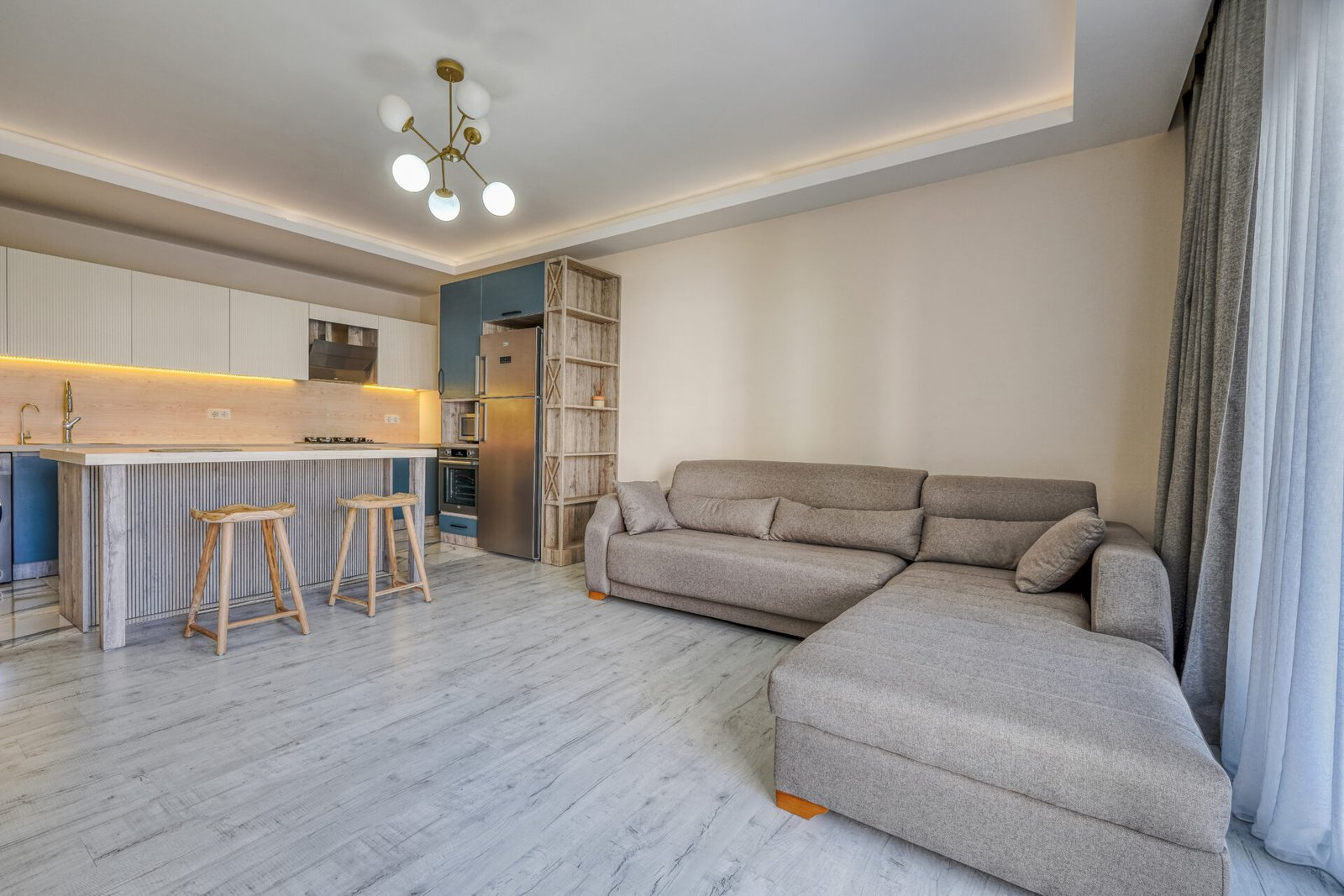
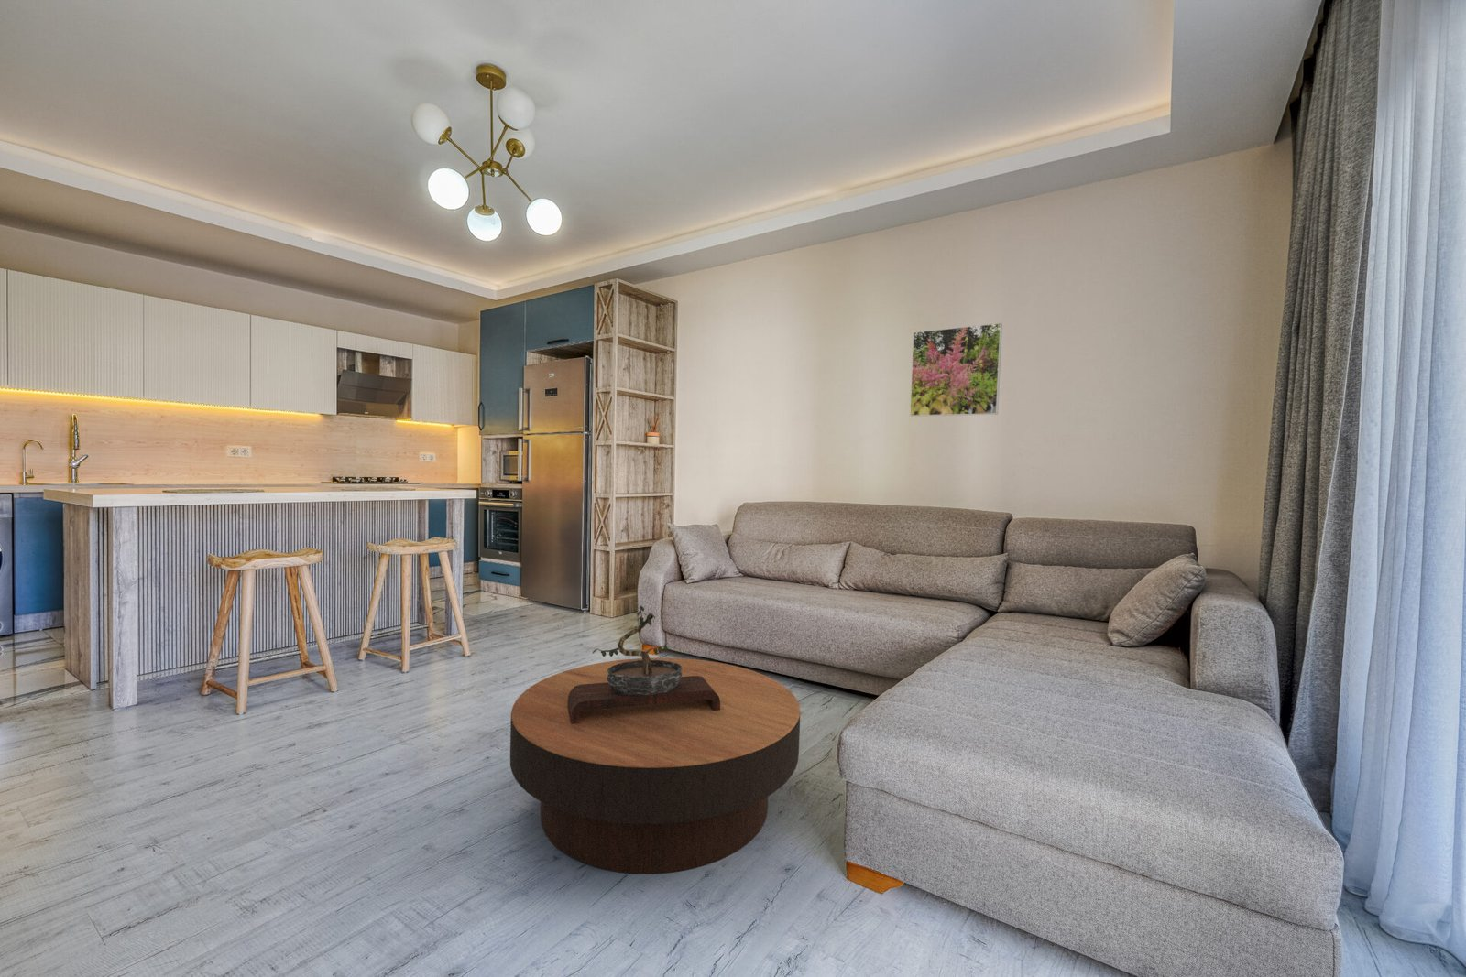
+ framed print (953, 372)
+ bonsai tree (645, 658)
+ coffee table (658, 751)
